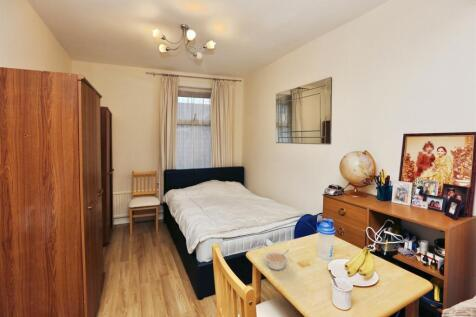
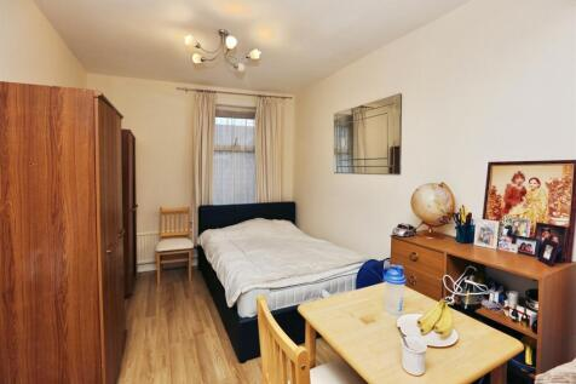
- legume (276, 259)
